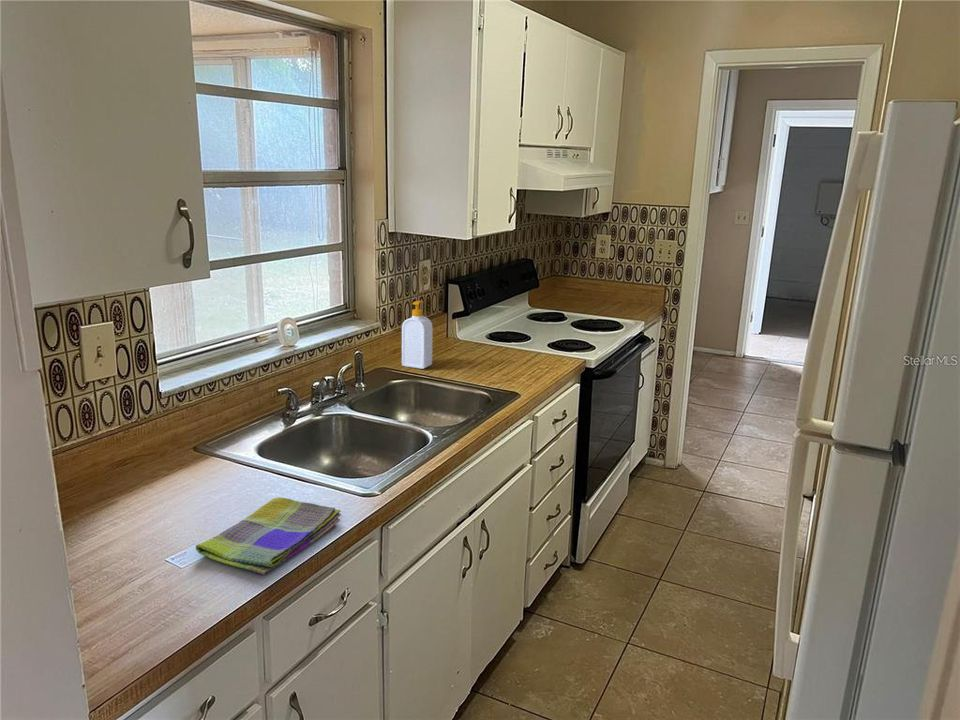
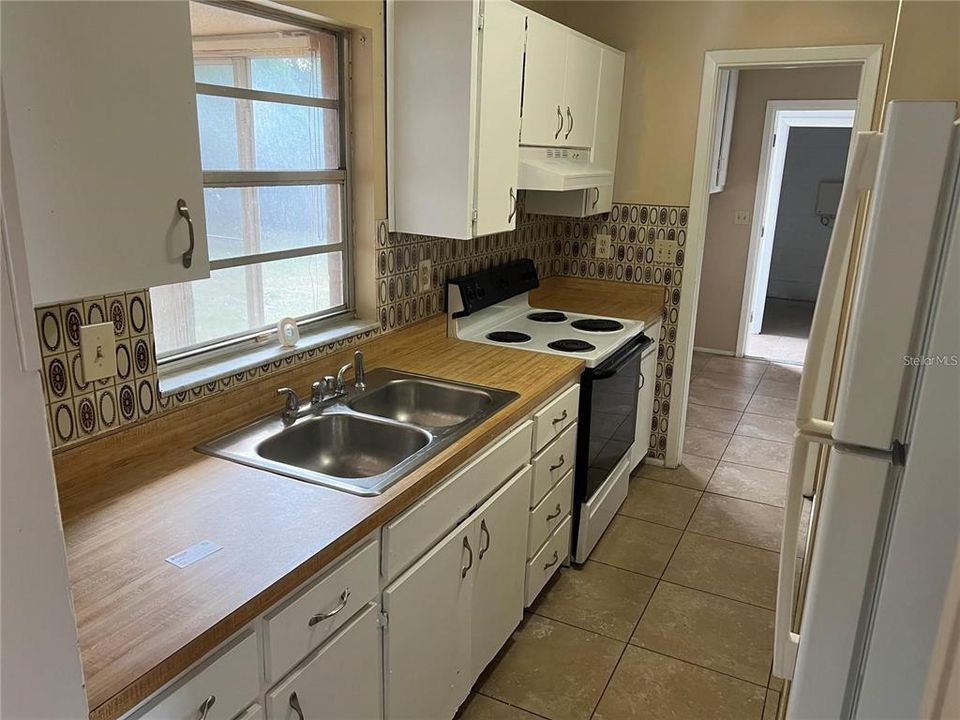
- dish towel (272, 530)
- soap bottle (417, 333)
